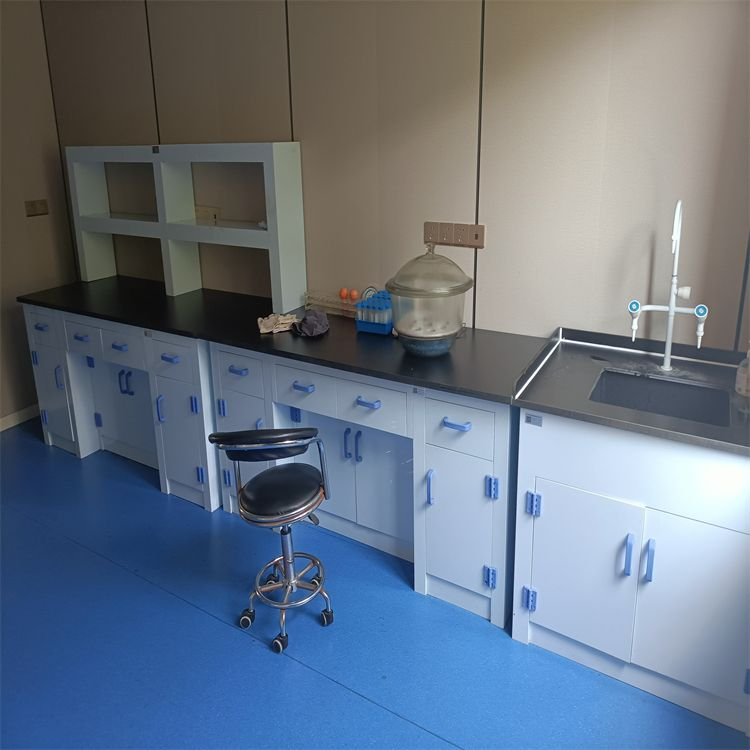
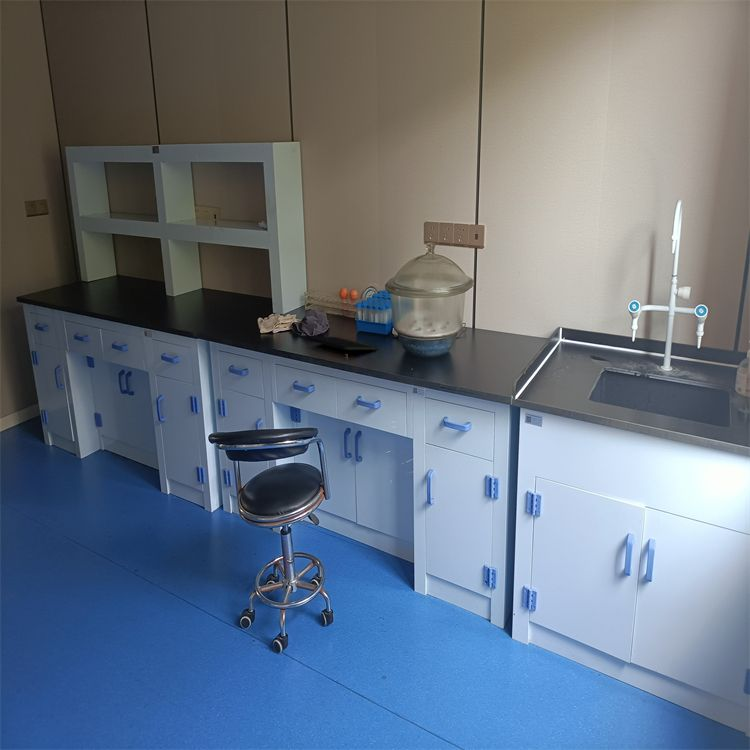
+ notepad (341, 343)
